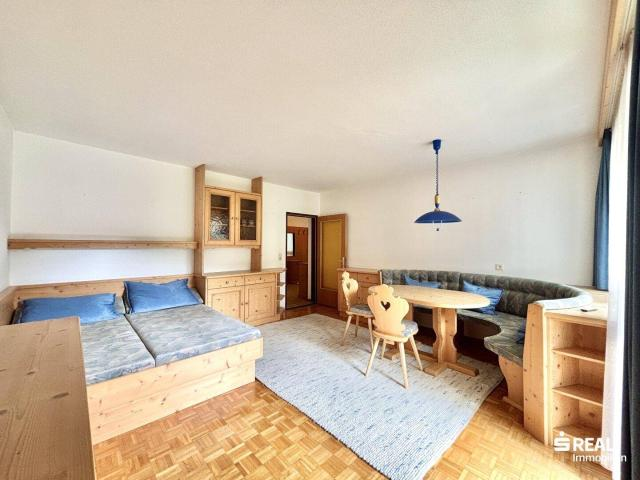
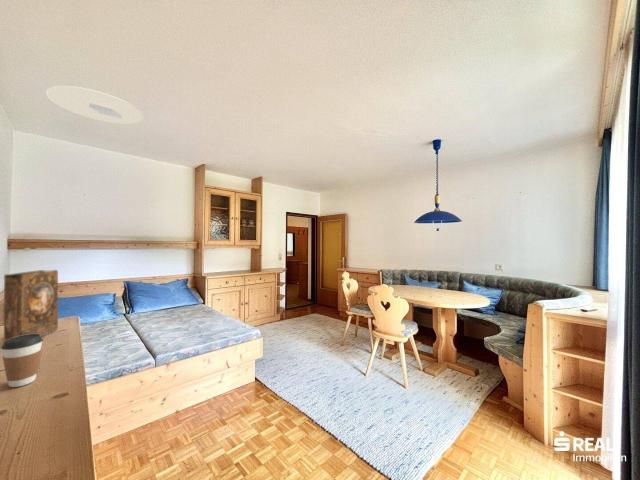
+ ceiling light (99, 104)
+ coffee cup (22, 360)
+ book (31, 305)
